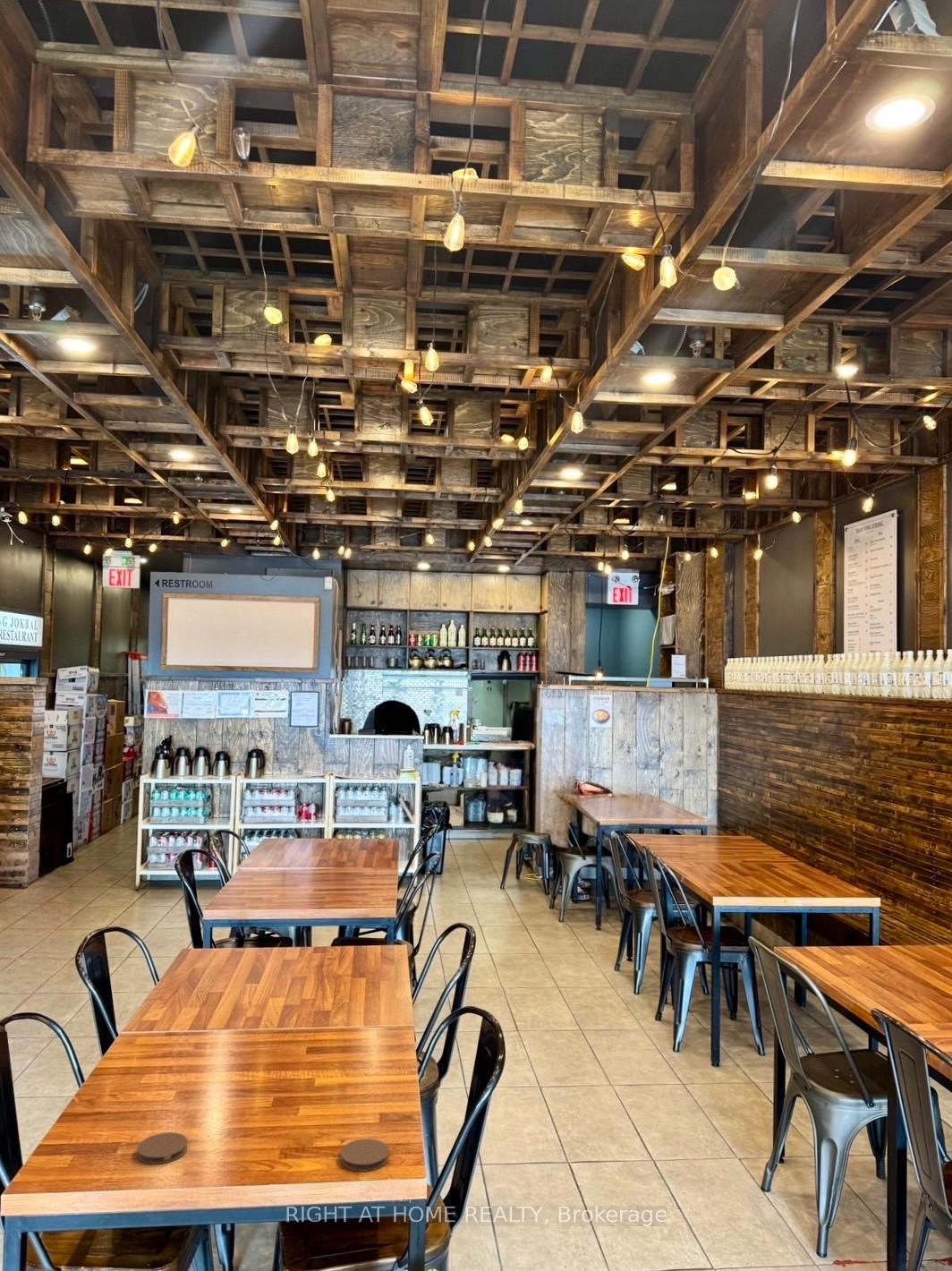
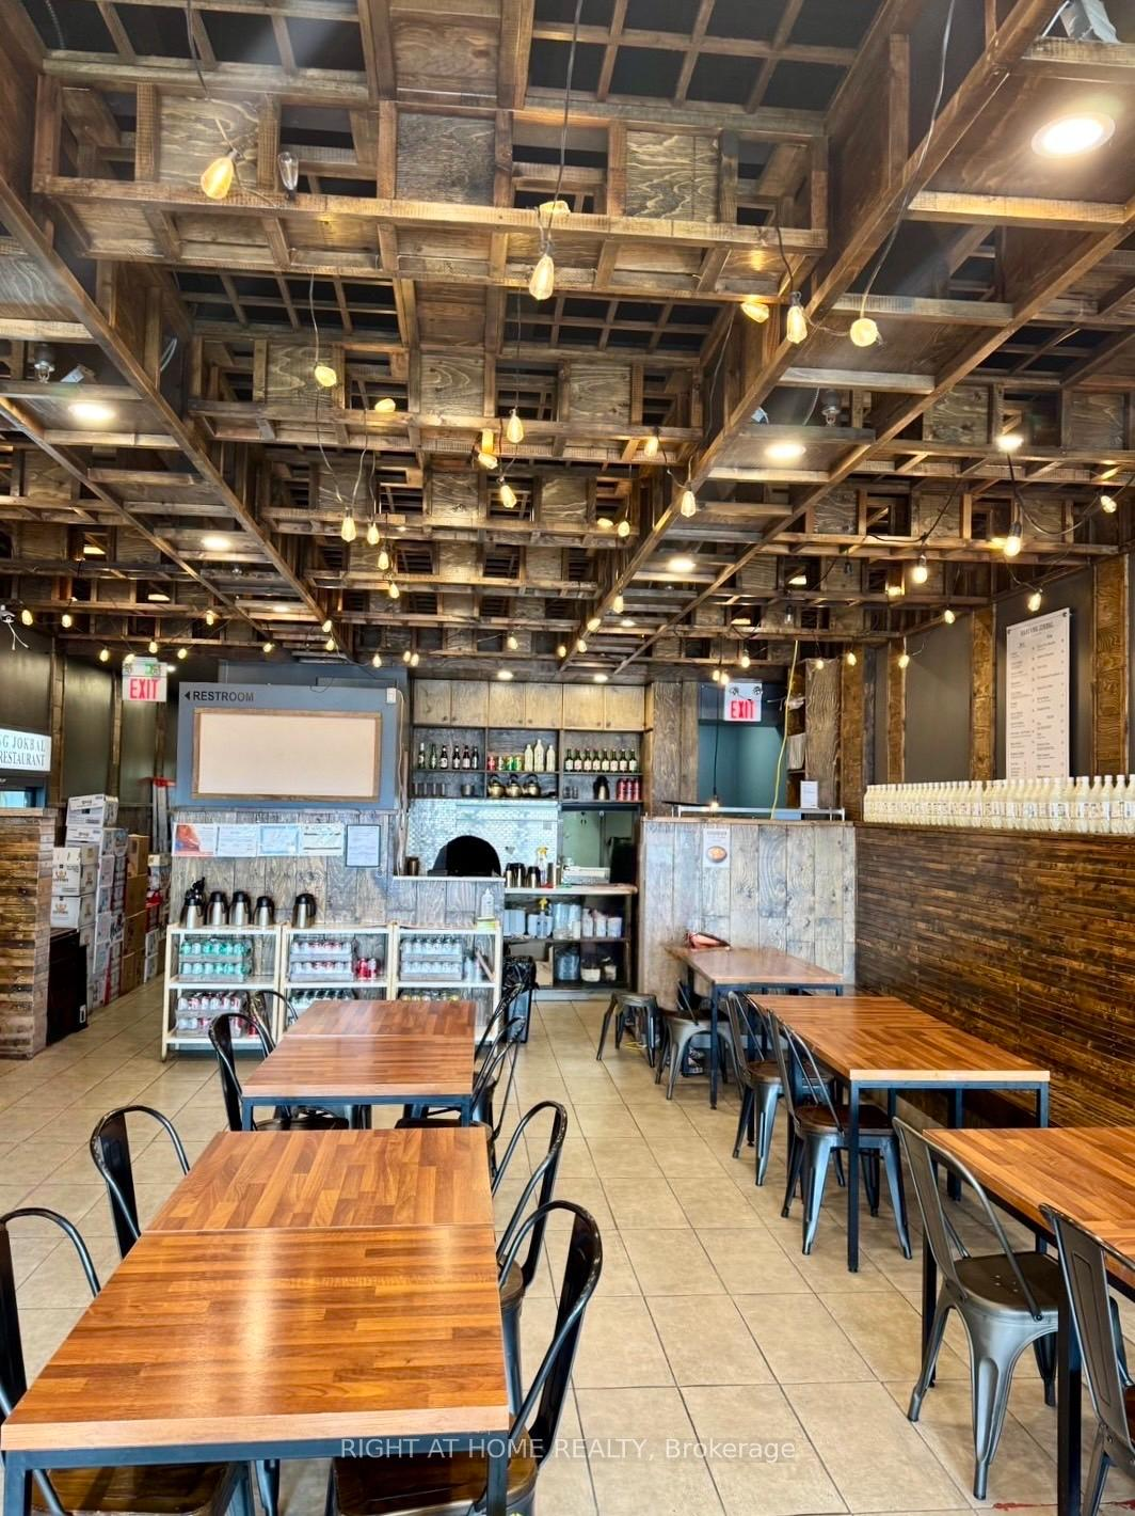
- coaster (162, 1147)
- coaster (364, 1154)
